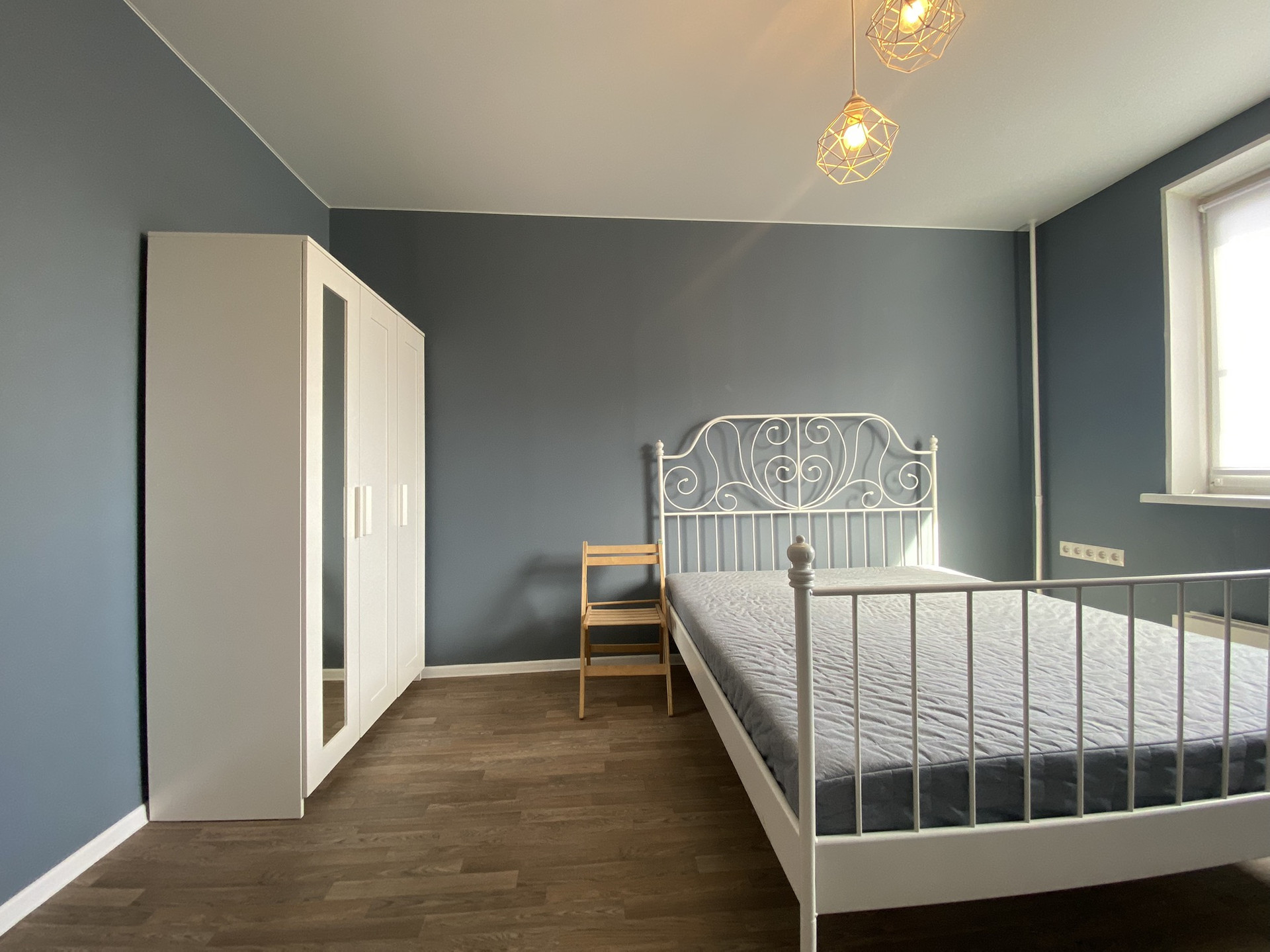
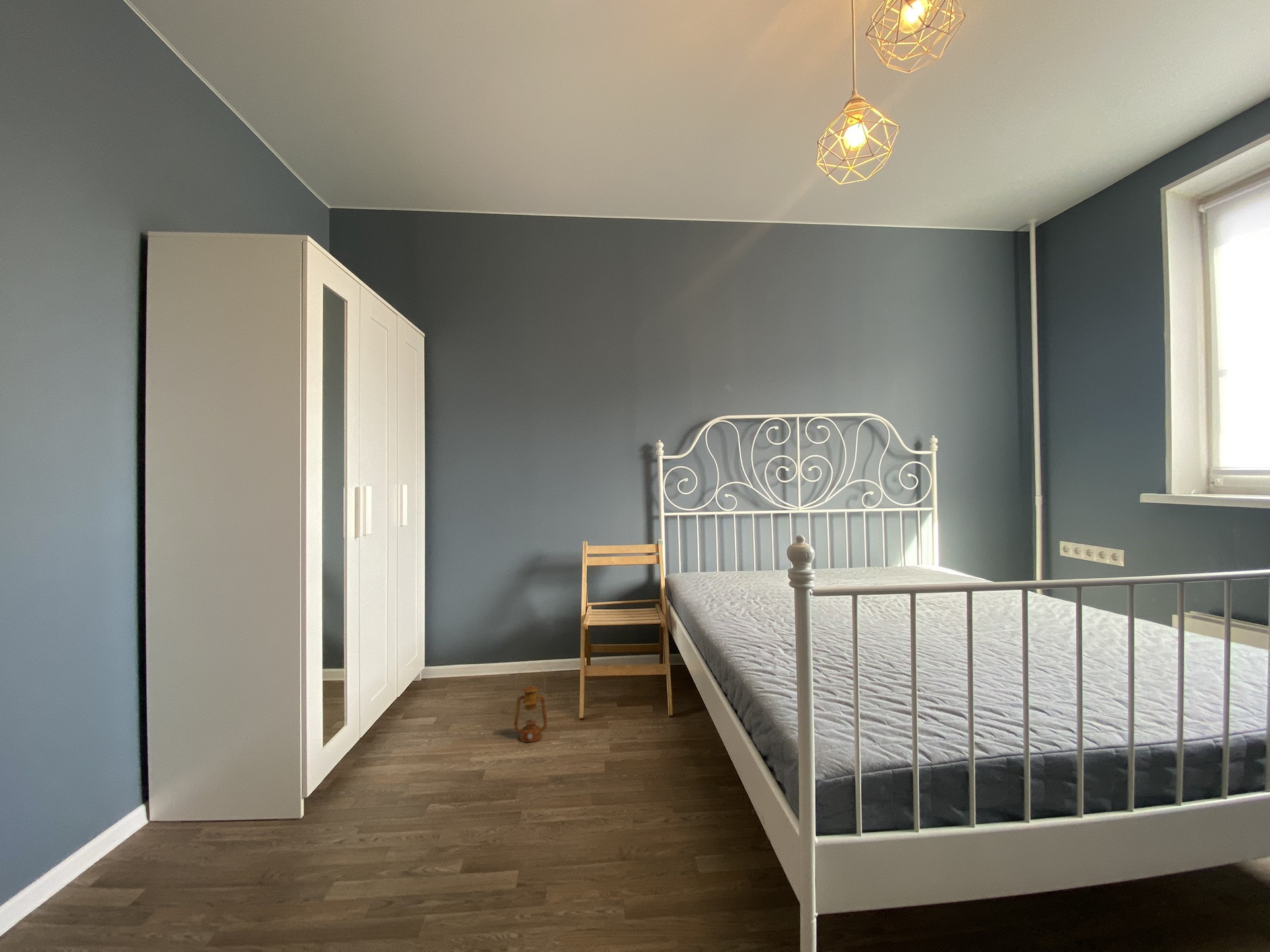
+ lantern (530, 701)
